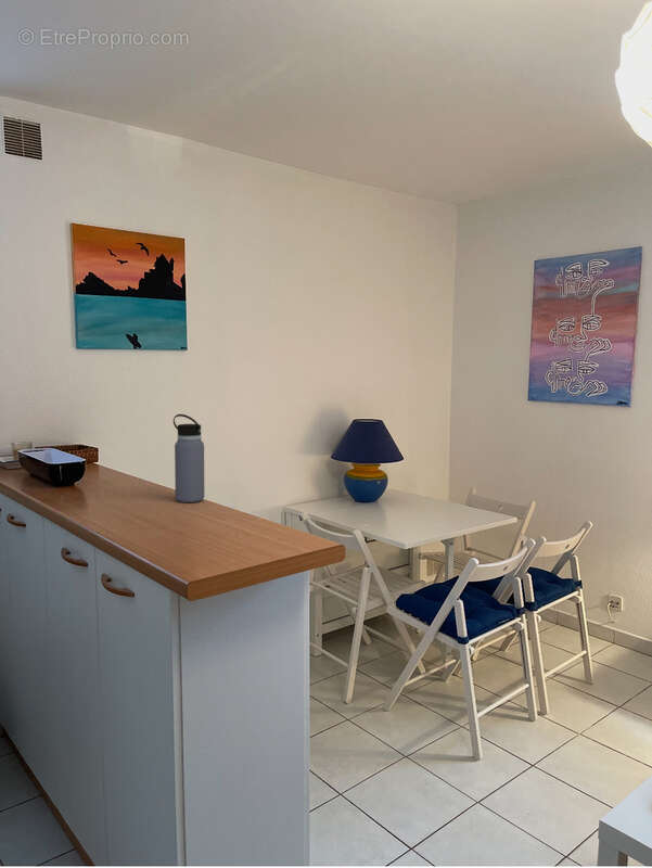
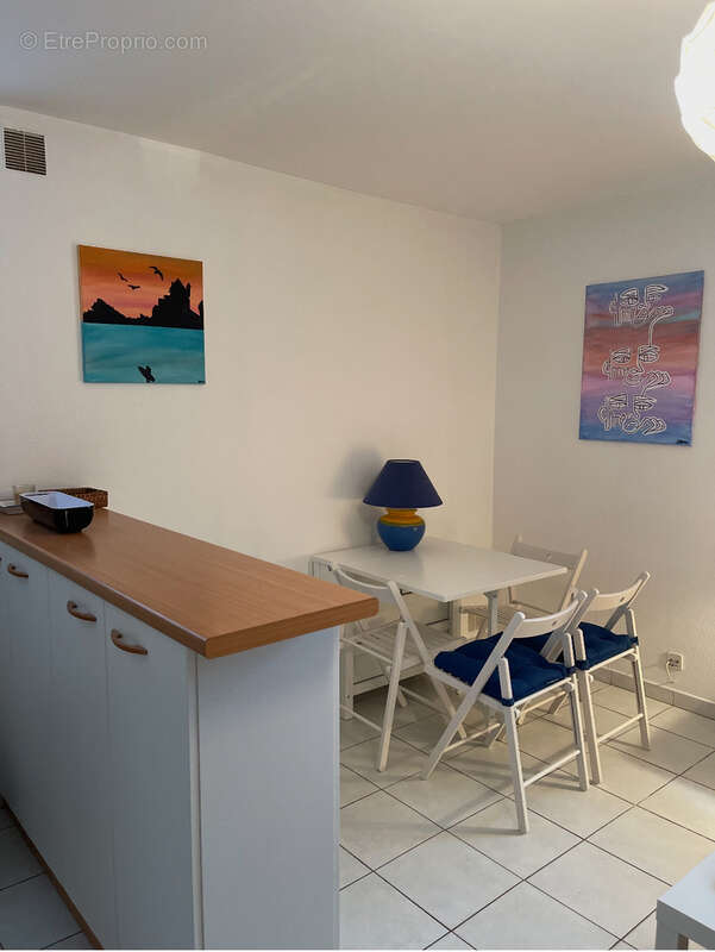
- water bottle (189, 457)
